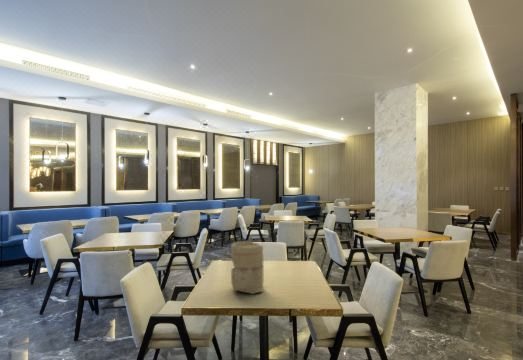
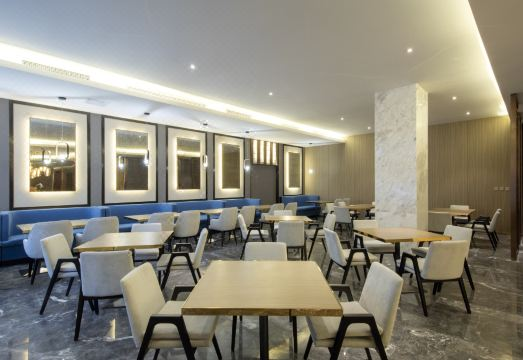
- vase (247, 267)
